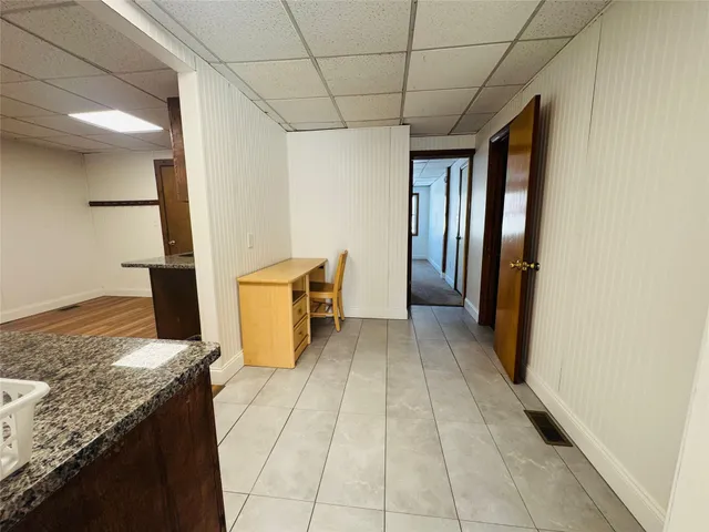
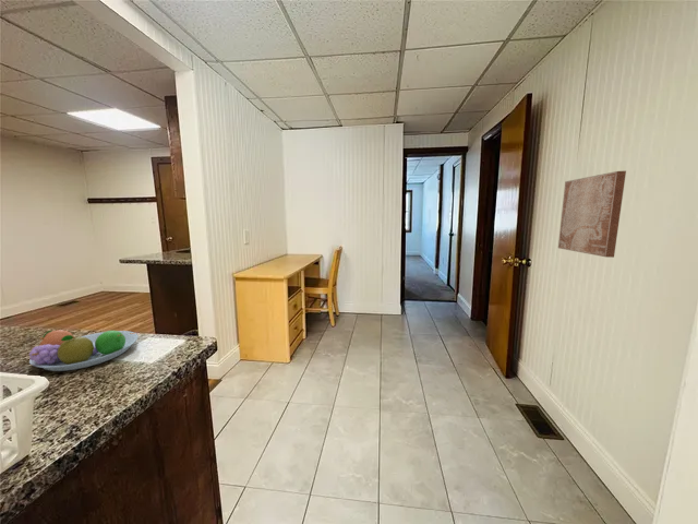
+ fruit bowl (88, 340)
+ wall art (587, 215)
